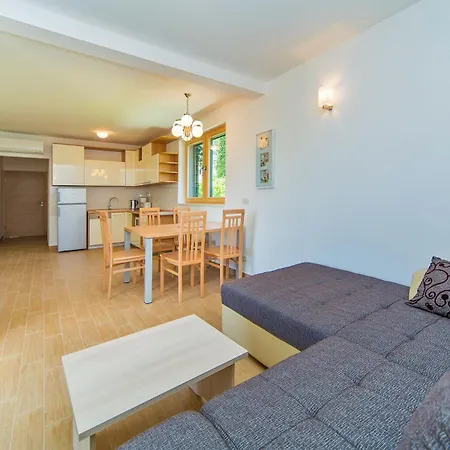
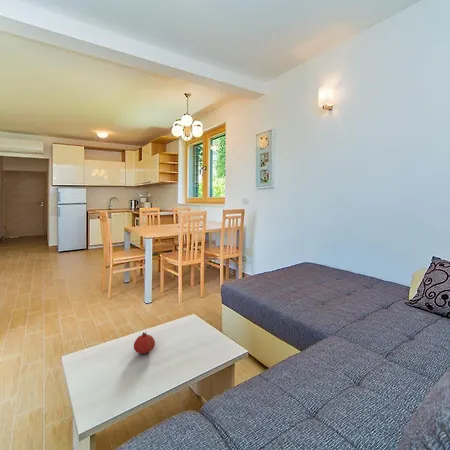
+ fruit (144, 342)
